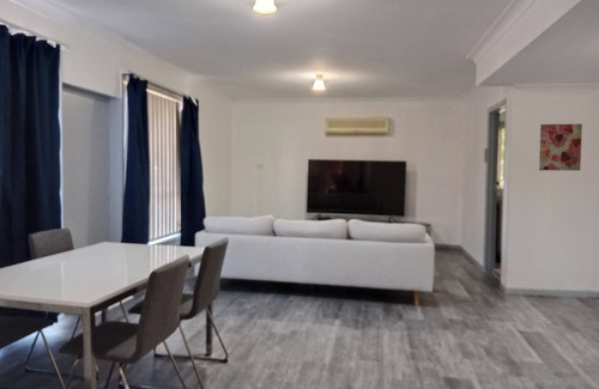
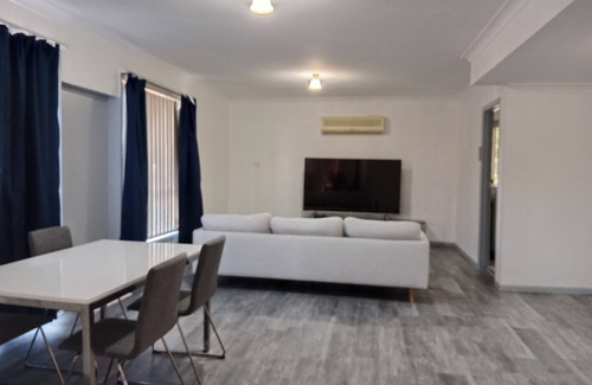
- wall art (559, 147)
